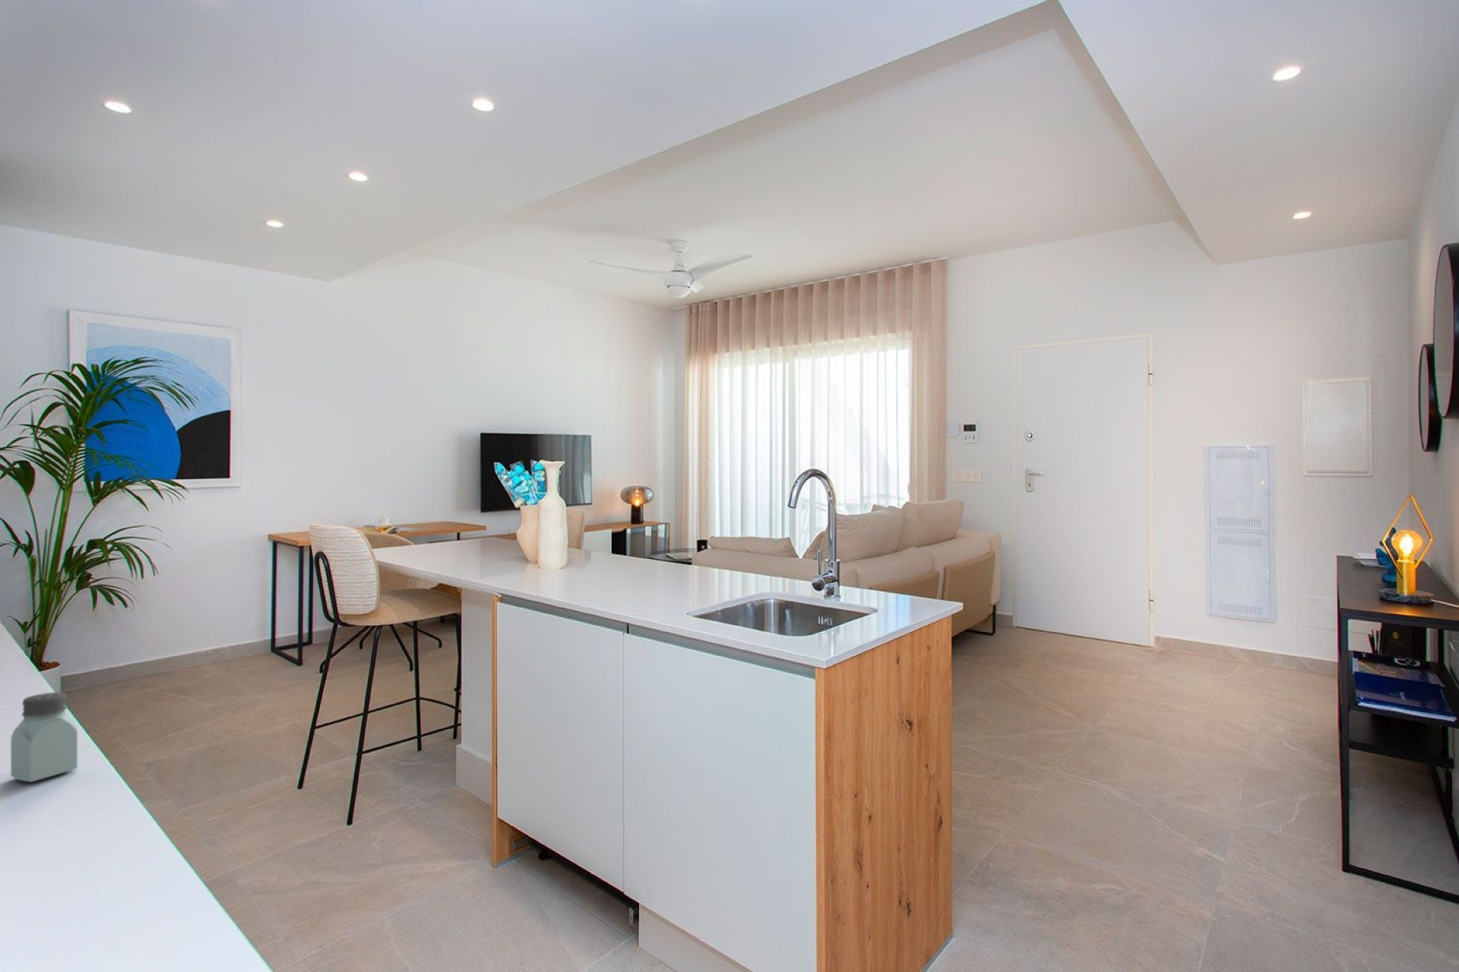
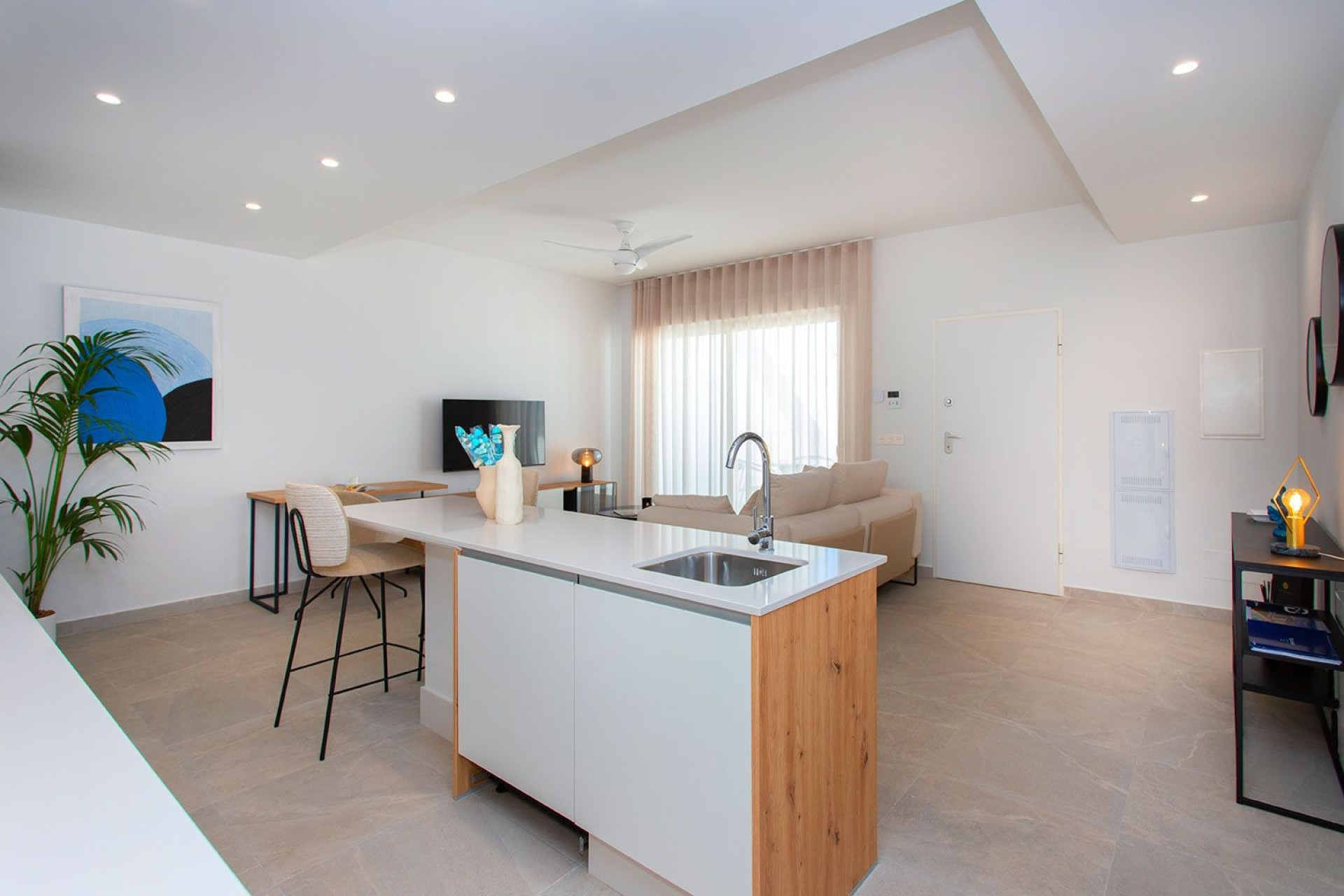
- saltshaker (45, 734)
